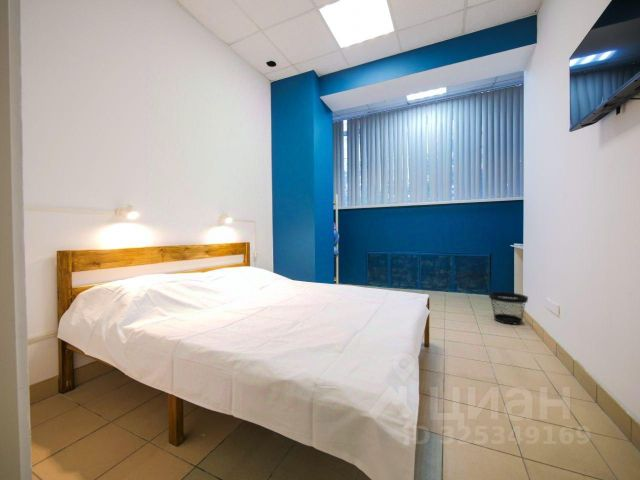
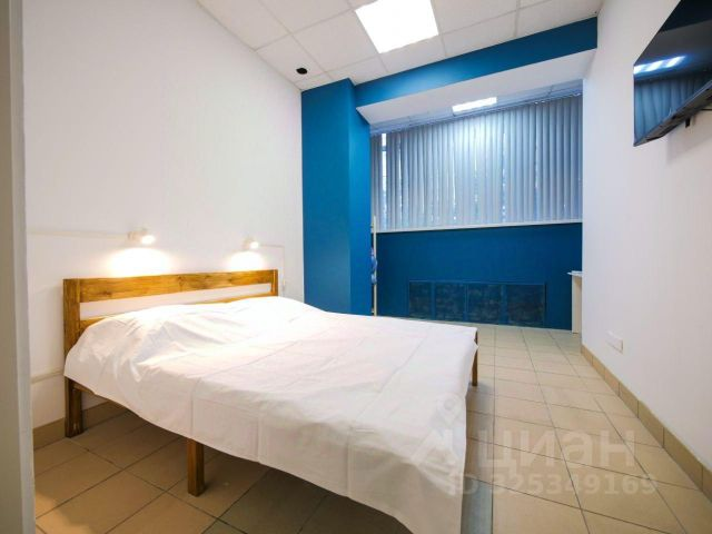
- wastebasket (508, 307)
